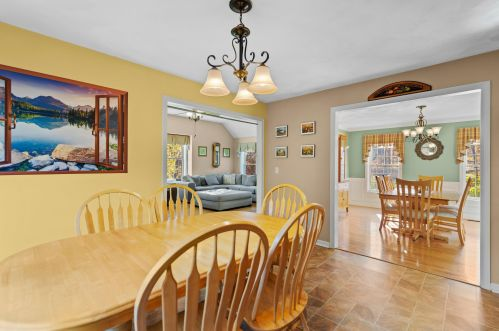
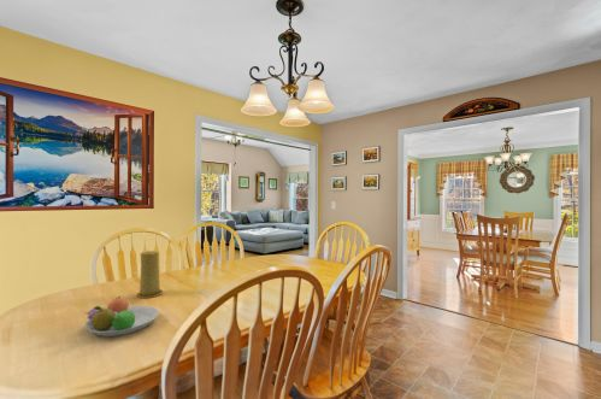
+ candle (149, 272)
+ fruit bowl (122, 312)
